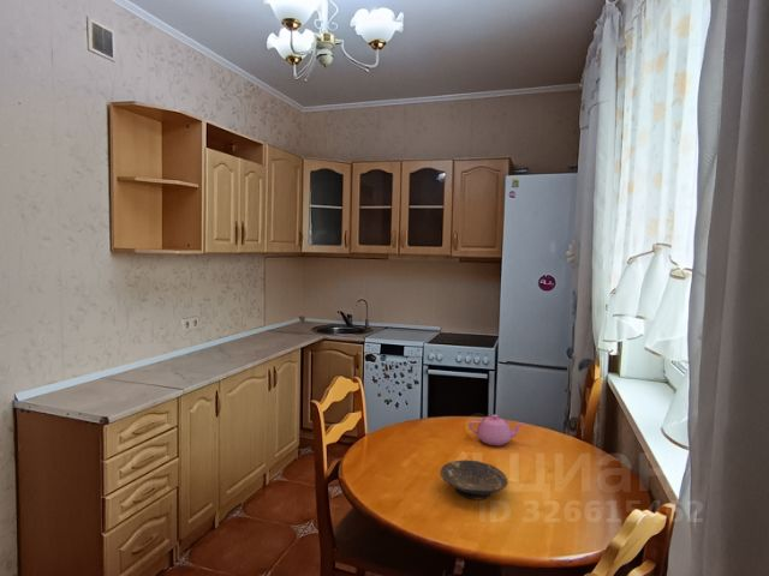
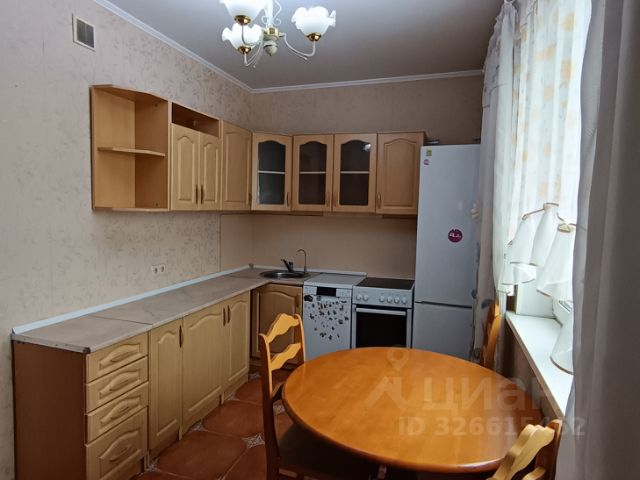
- bowl (472, 482)
- teapot (496, 428)
